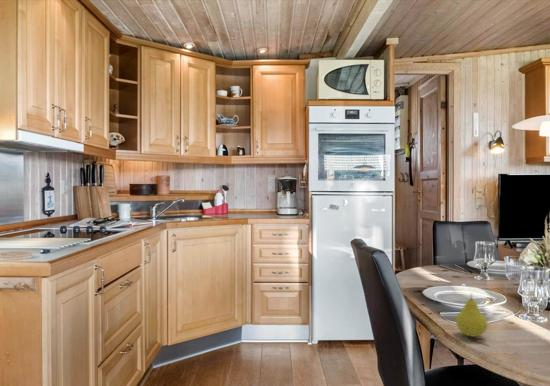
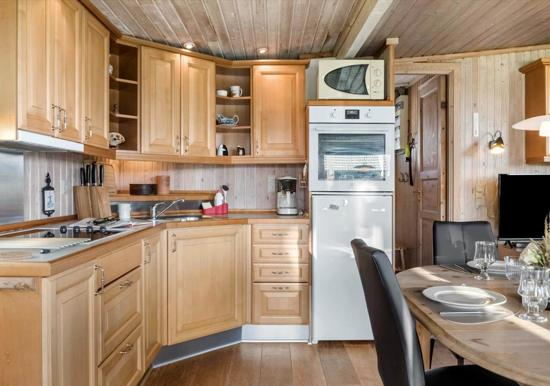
- fruit (471, 314)
